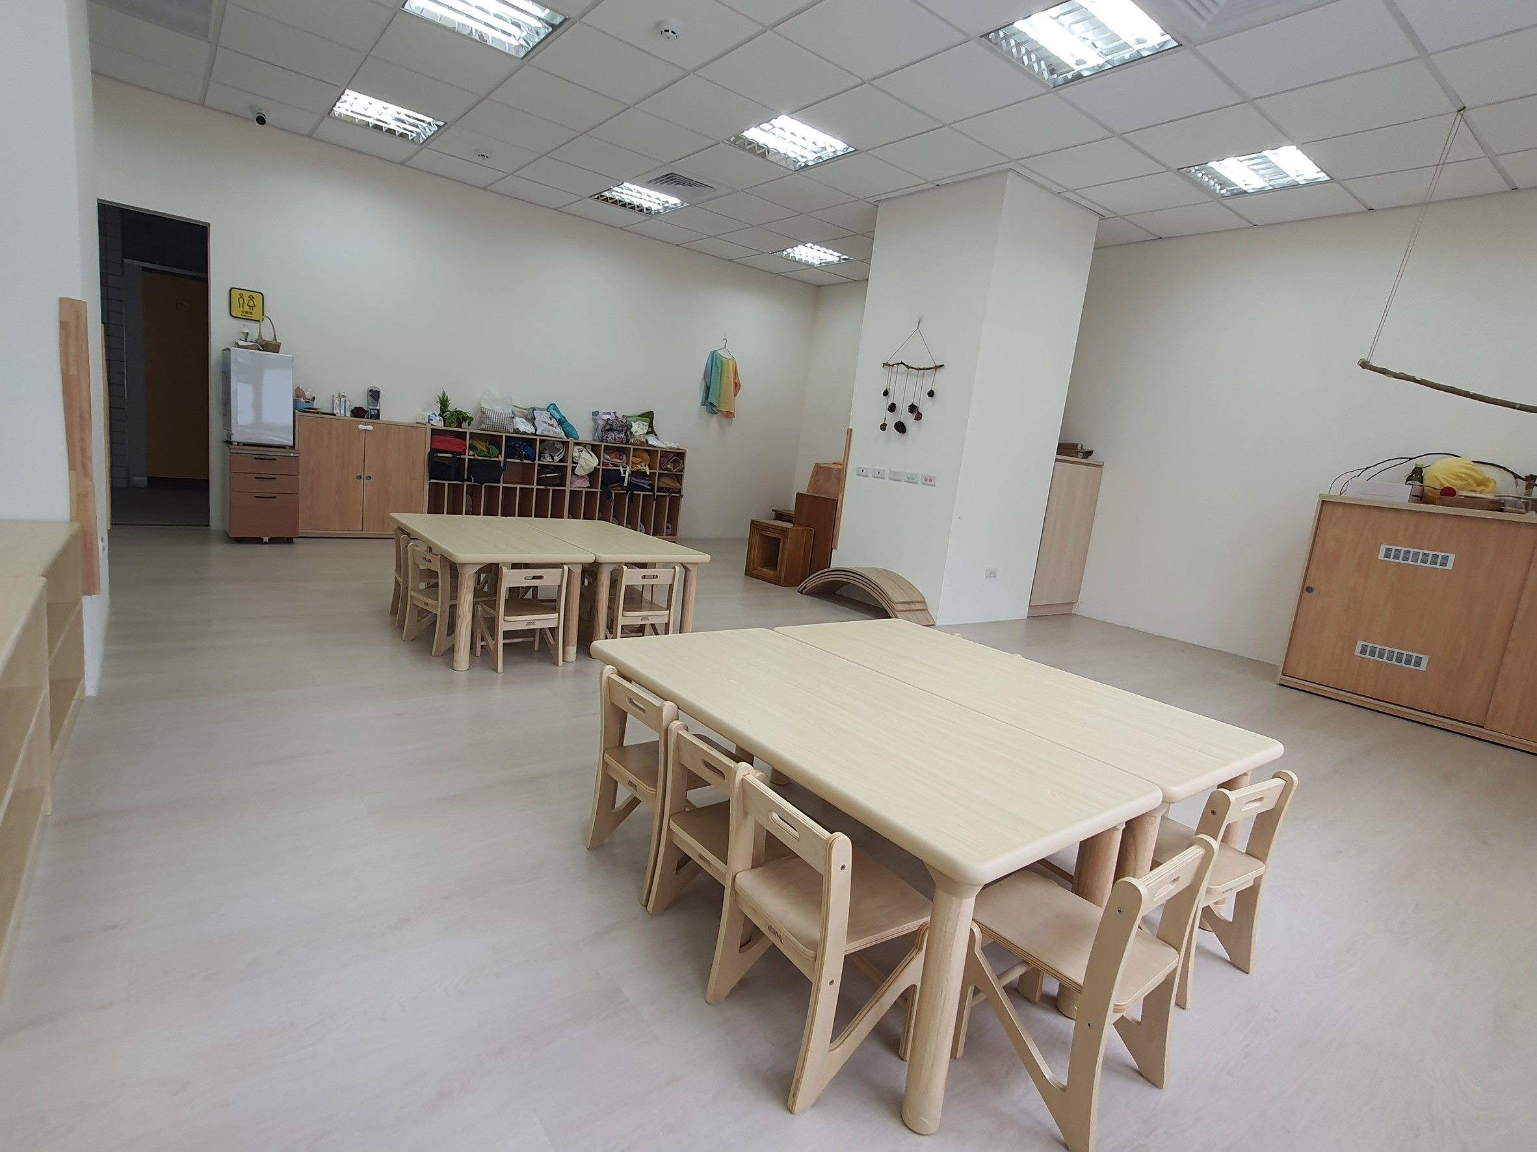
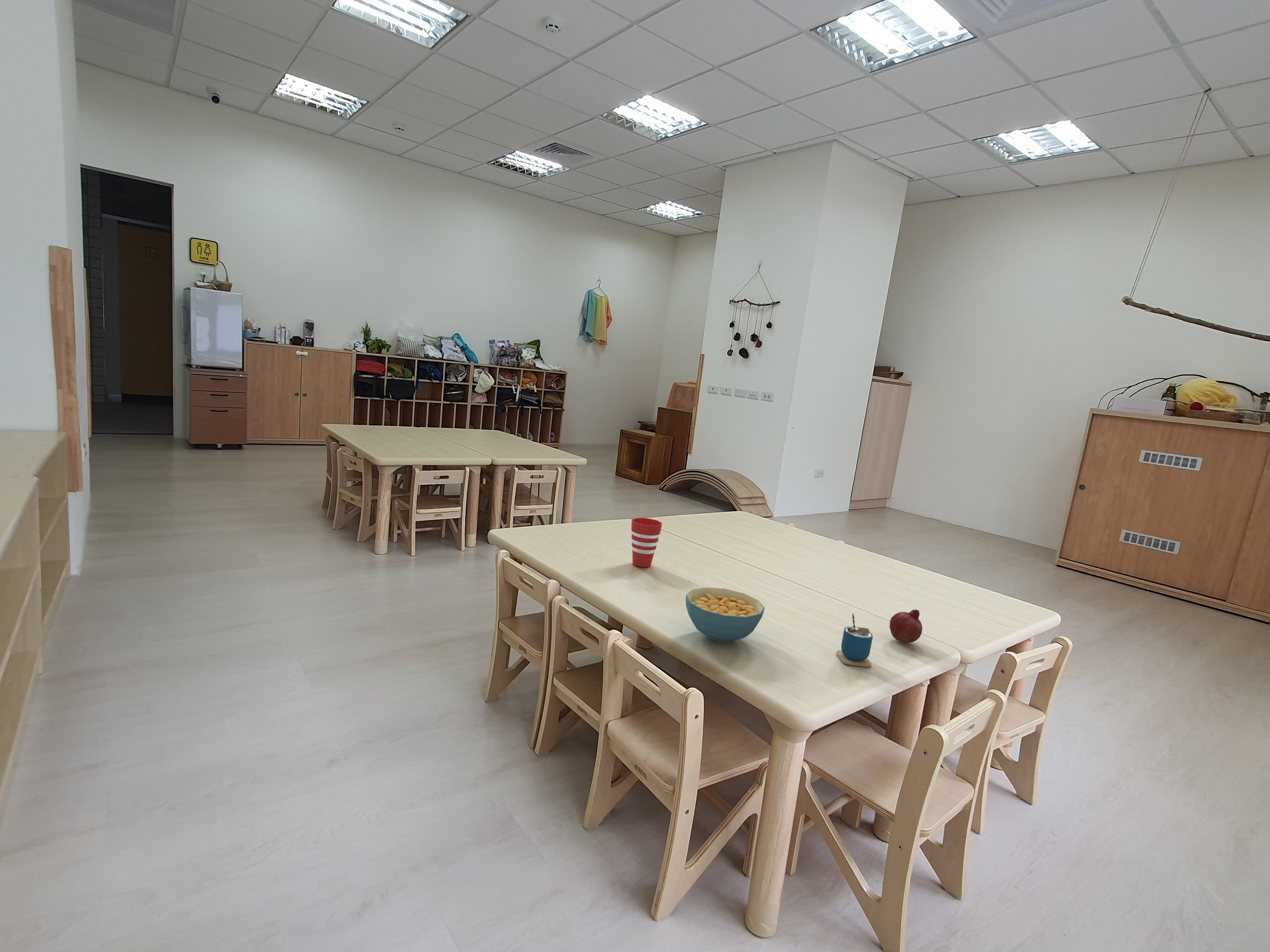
+ cereal bowl (722, 619)
+ fruit (906, 624)
+ cup (857, 636)
+ cup (644, 543)
